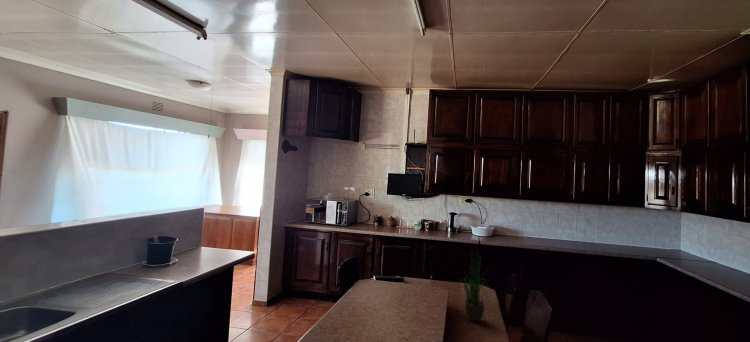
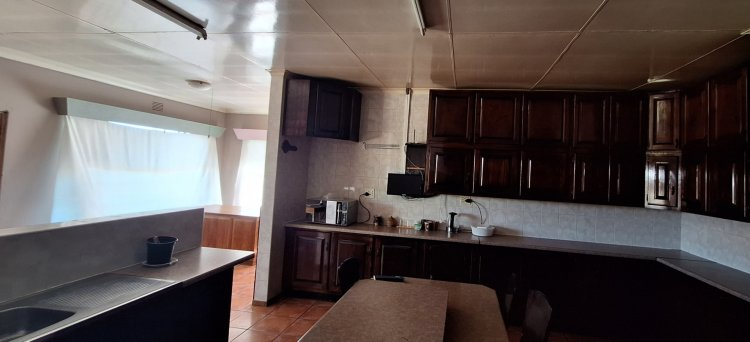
- potted plant (473, 280)
